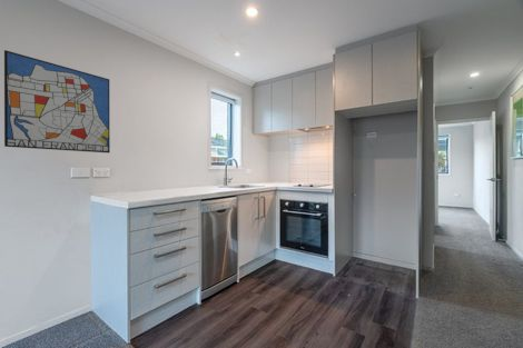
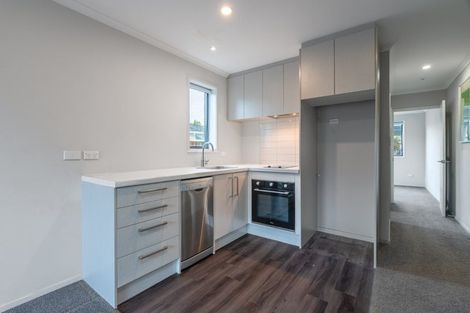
- wall art (63, 108)
